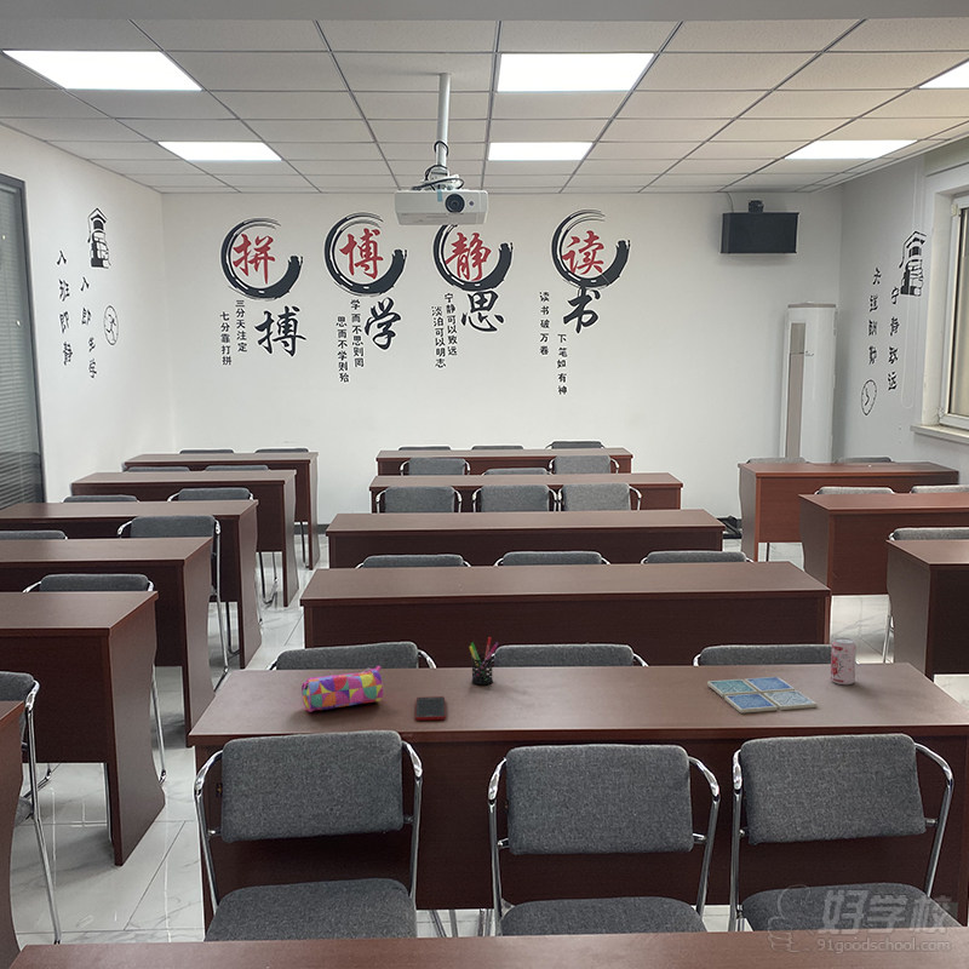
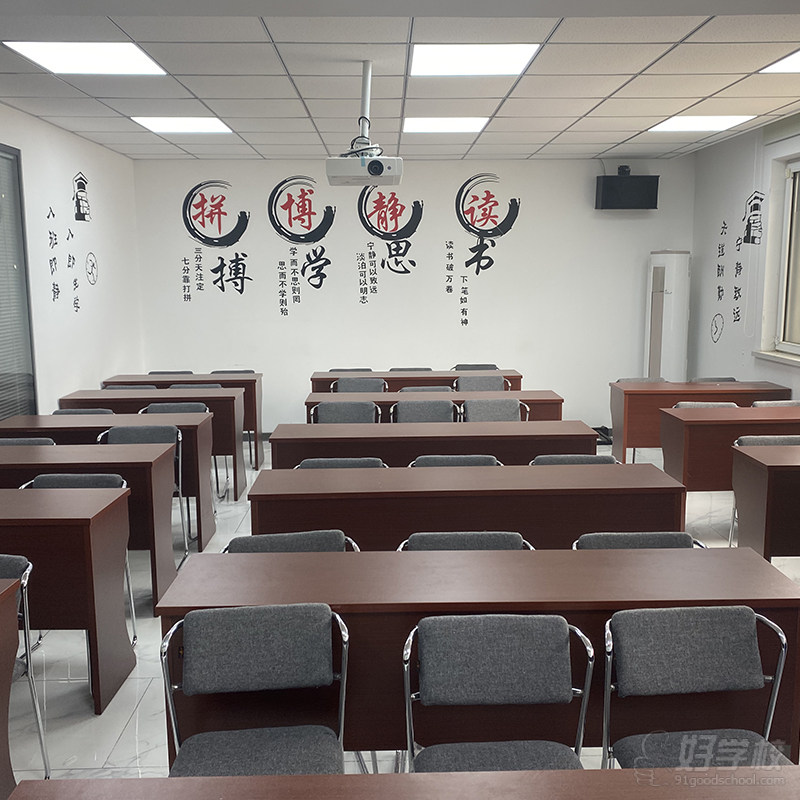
- pencil case (343, 688)
- pen holder (481, 659)
- beverage can (843, 660)
- cell phone (430, 707)
- drink coaster (759, 693)
